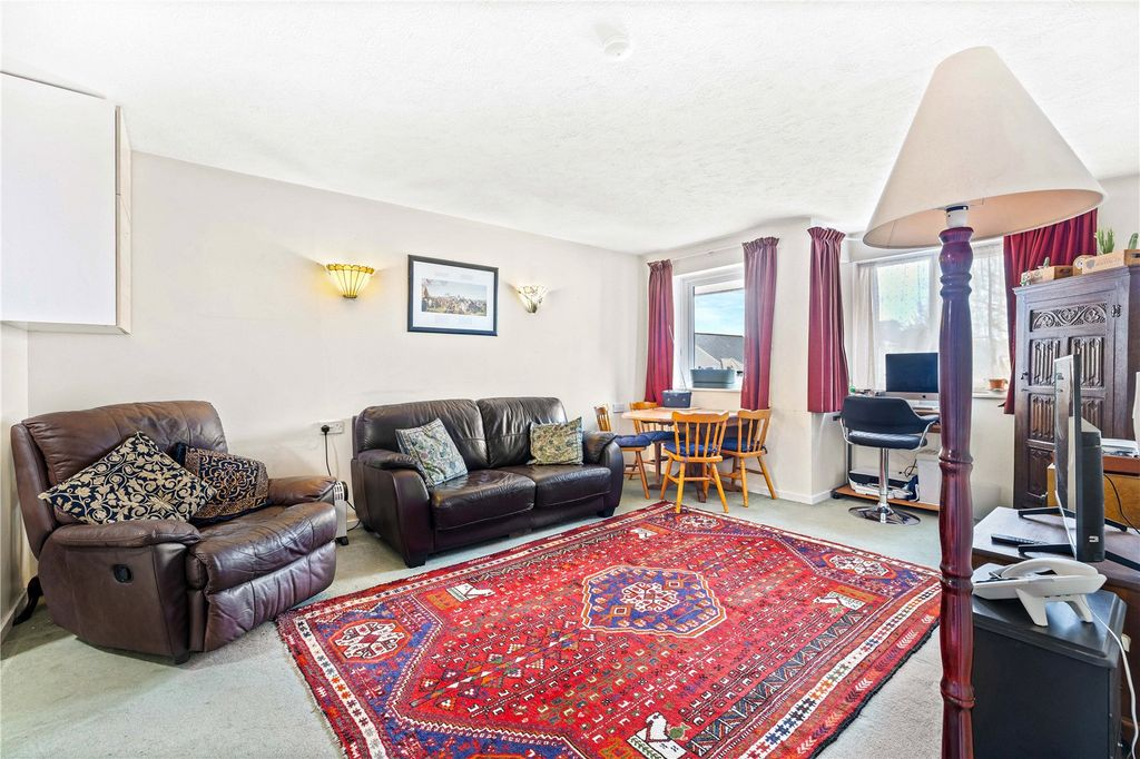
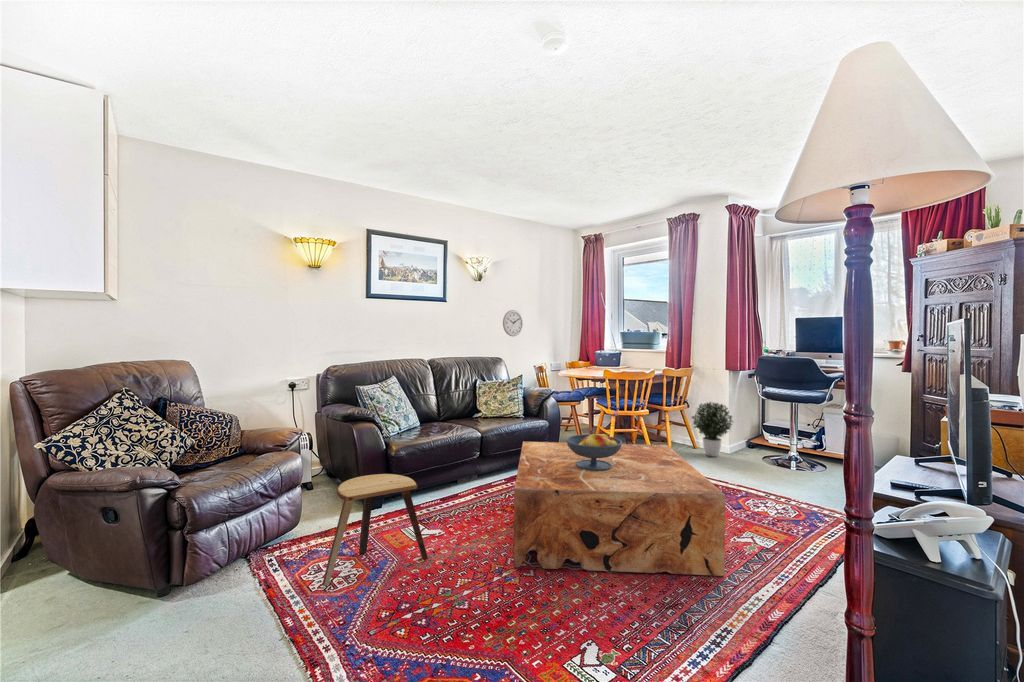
+ fruit bowl (593, 448)
+ potted plant (712, 428)
+ wall clock (513, 323)
+ stool (369, 523)
+ coffee table (603, 495)
